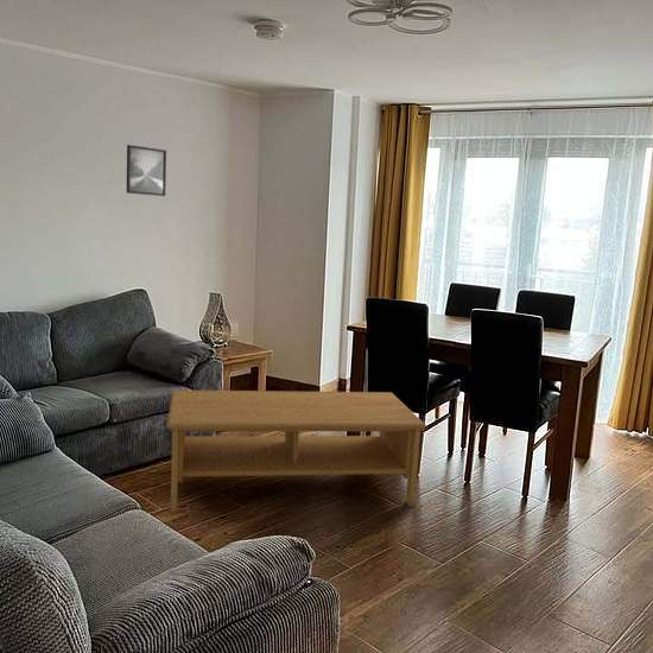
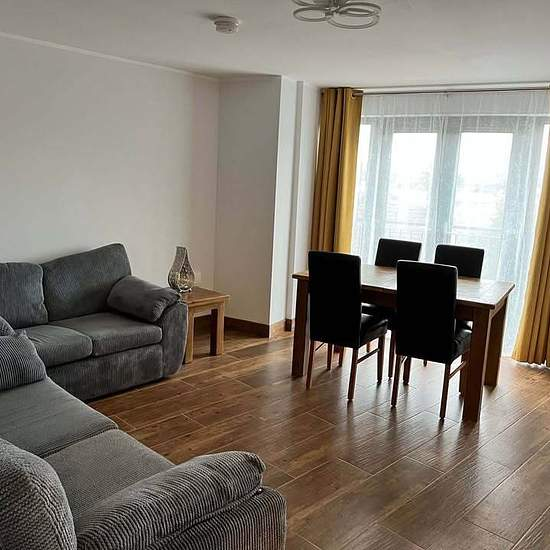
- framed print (146, 171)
- coffee table (291, 446)
